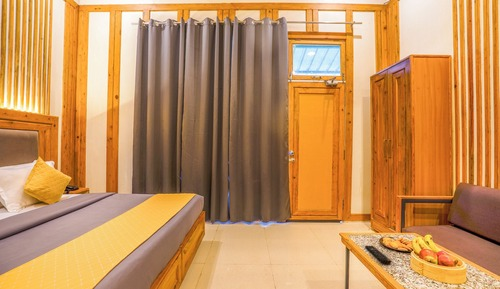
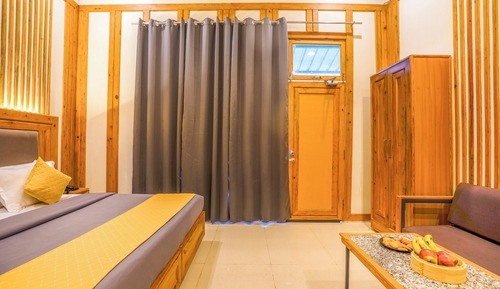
- remote control (377, 254)
